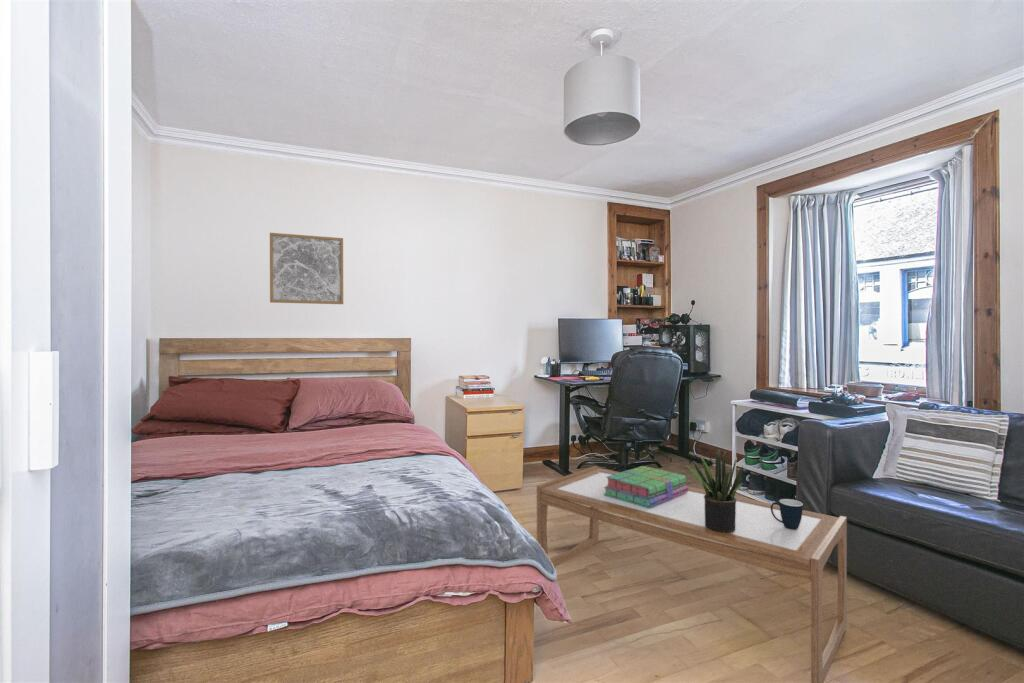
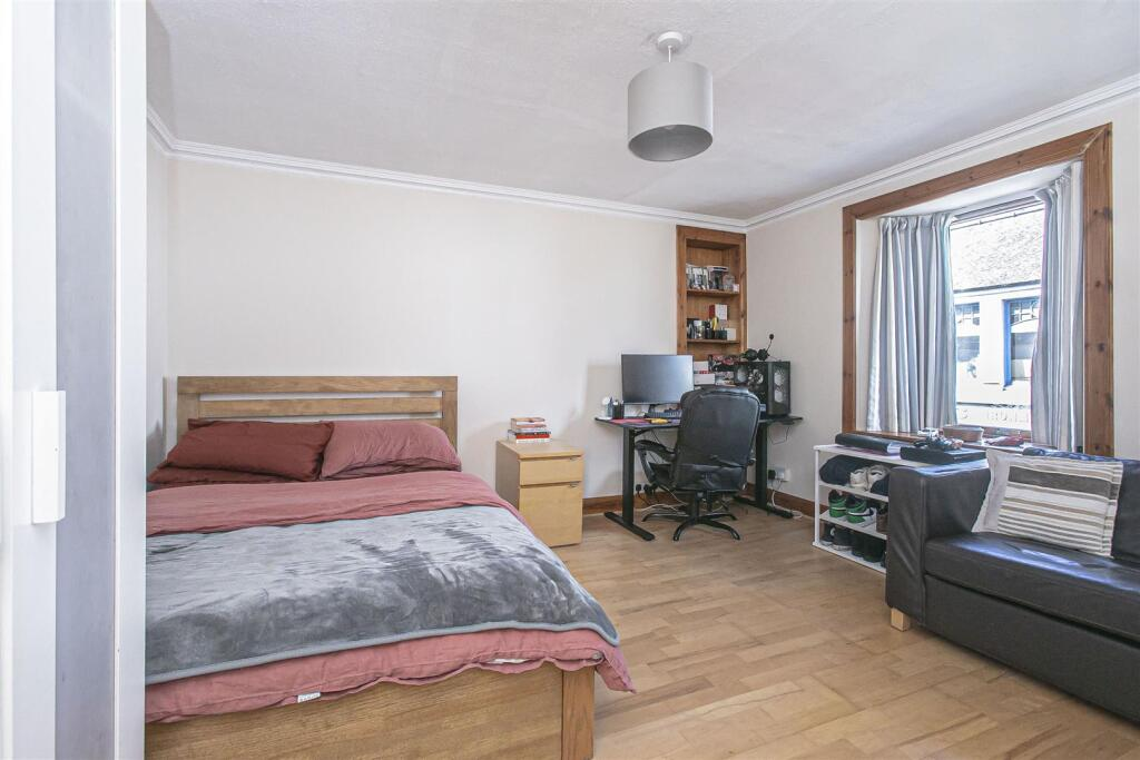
- stack of books (646, 482)
- potted plant (715, 486)
- coffee table (679, 543)
- wall art (307, 269)
- mug (786, 510)
